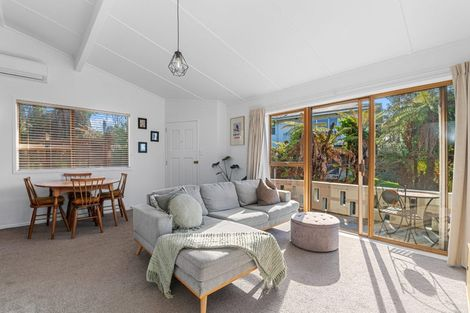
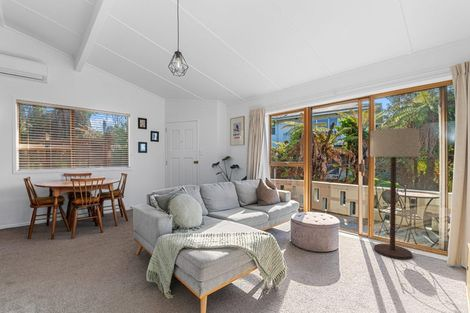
+ floor lamp (393, 191)
